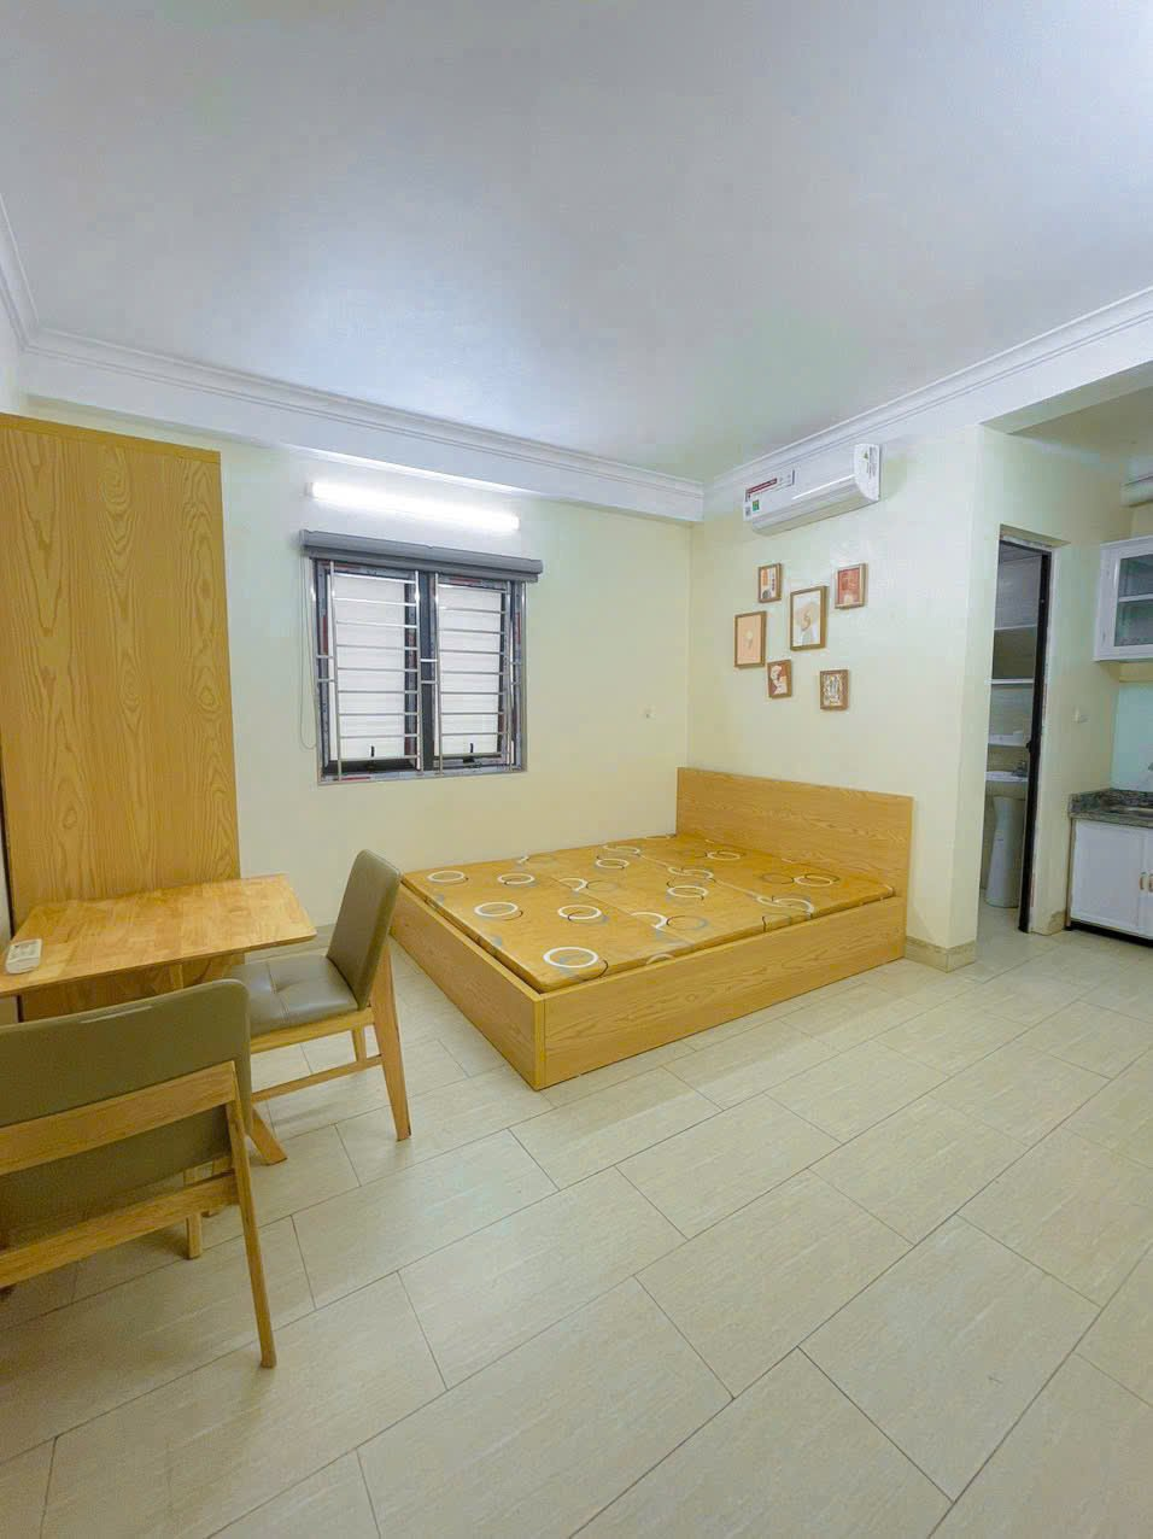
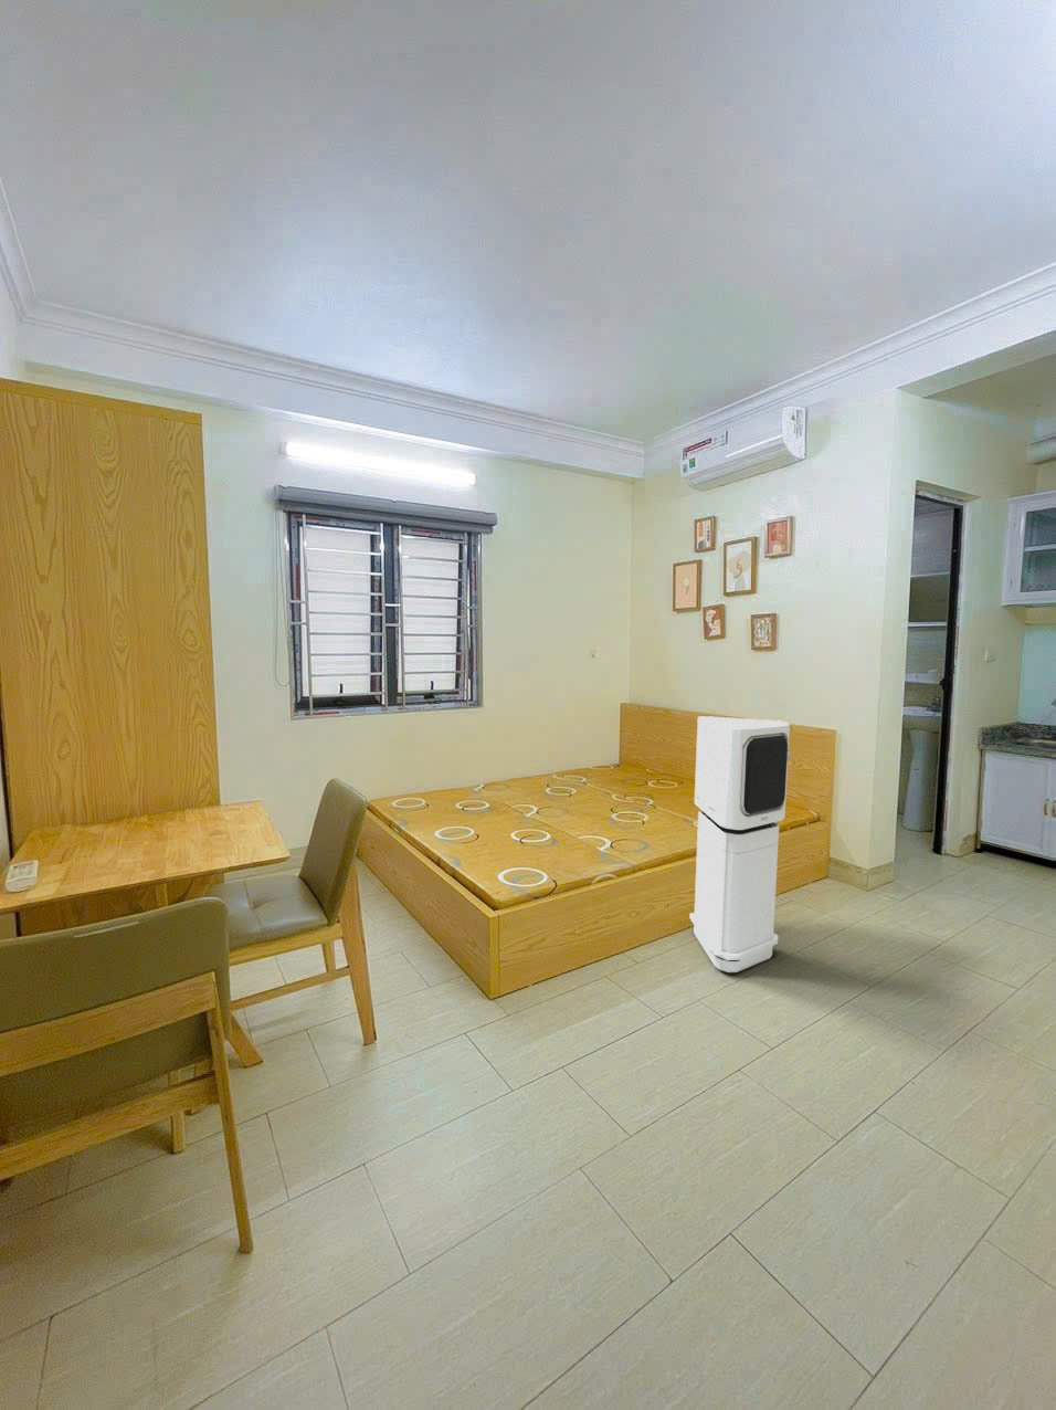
+ air purifier (727, 835)
